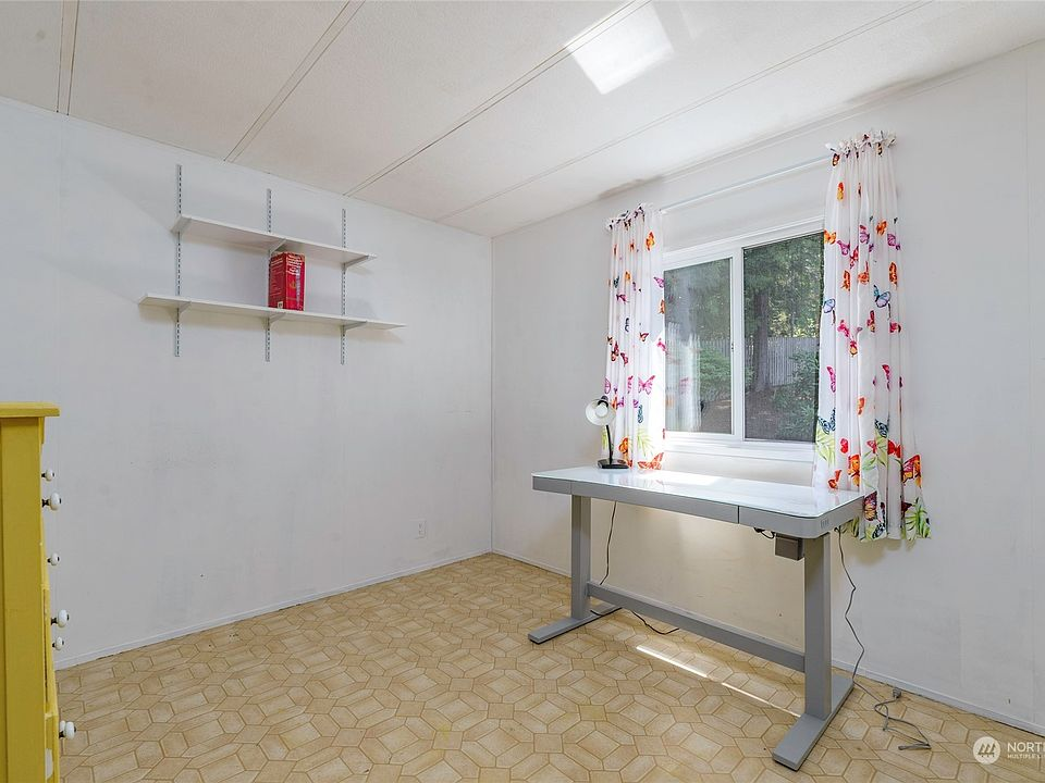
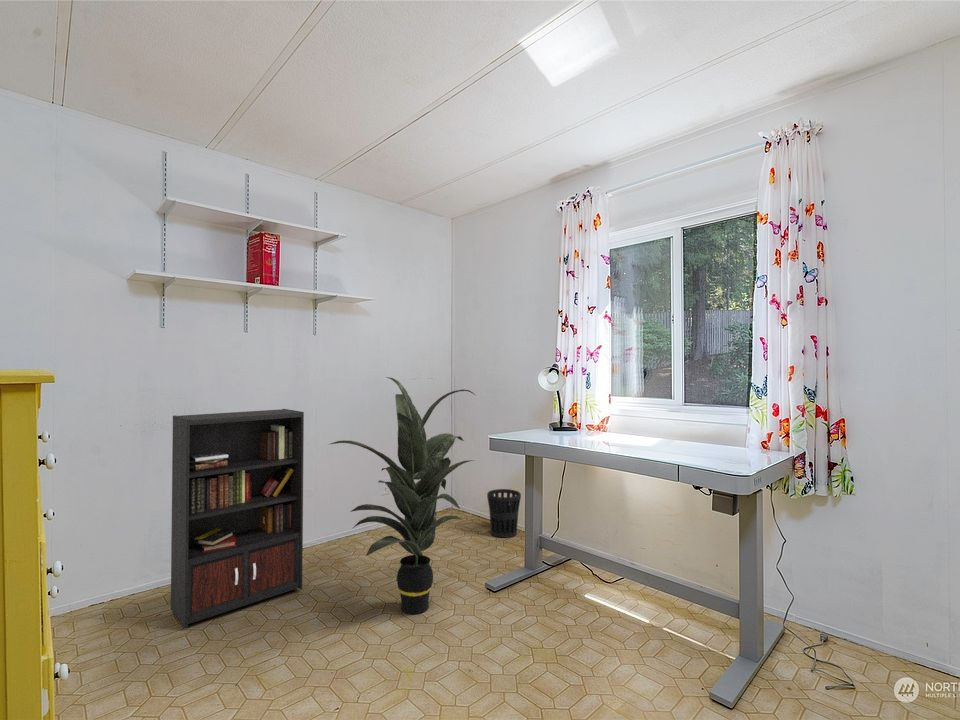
+ bookcase (249, 500)
+ wastebasket (503, 513)
+ indoor plant (410, 490)
